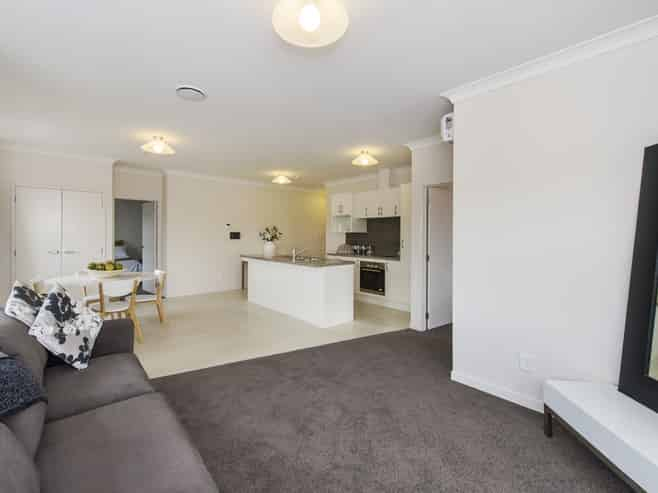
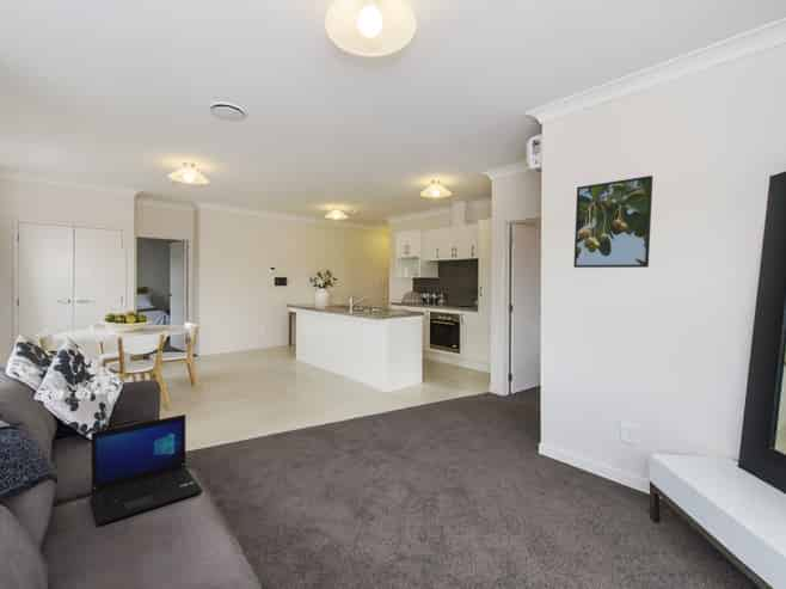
+ laptop (147, 462)
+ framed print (610, 225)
